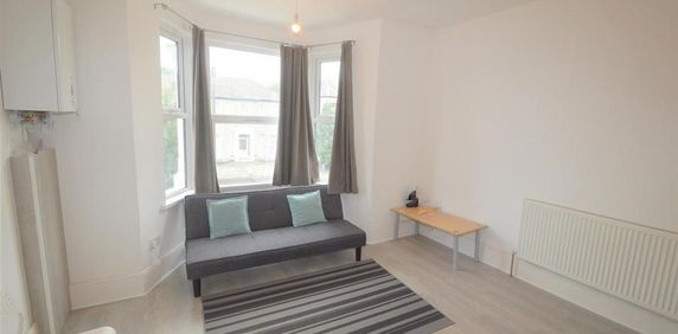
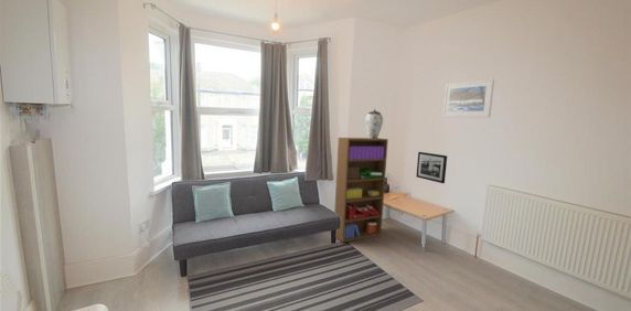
+ decorative urn (373, 124)
+ picture frame (430, 167)
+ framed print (466, 99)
+ bookshelf (361, 187)
